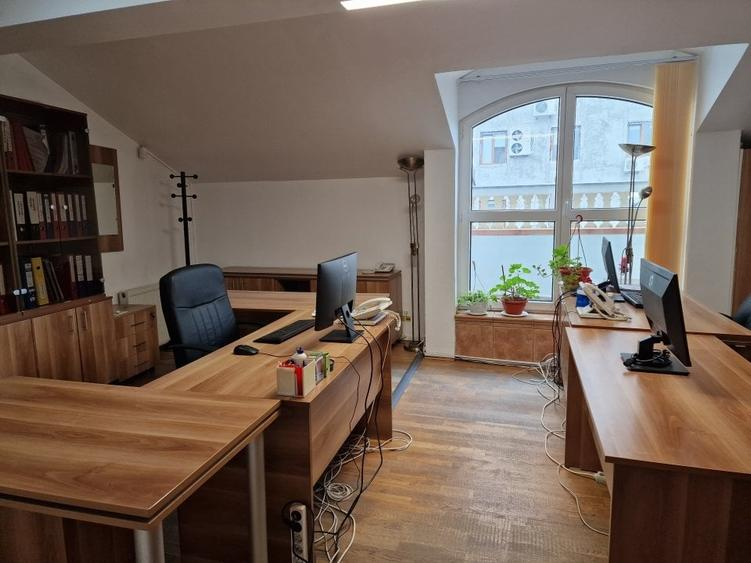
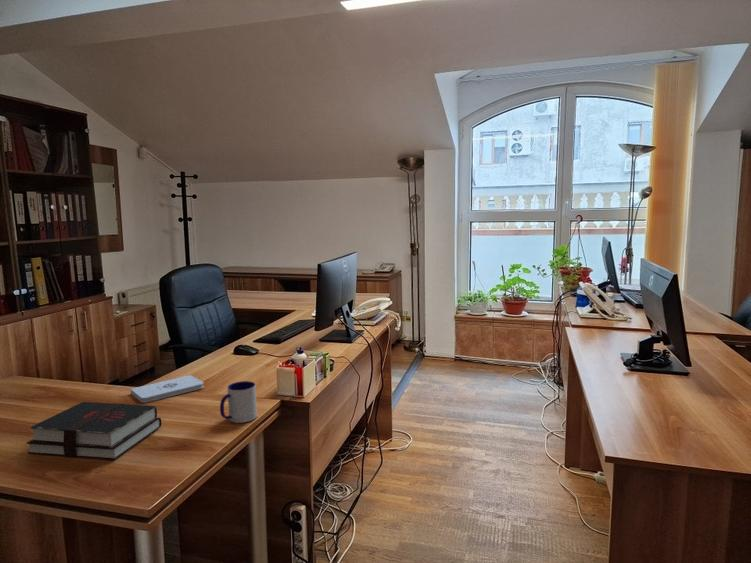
+ mug (237, 403)
+ hardback book (97, 427)
+ notepad (168, 388)
